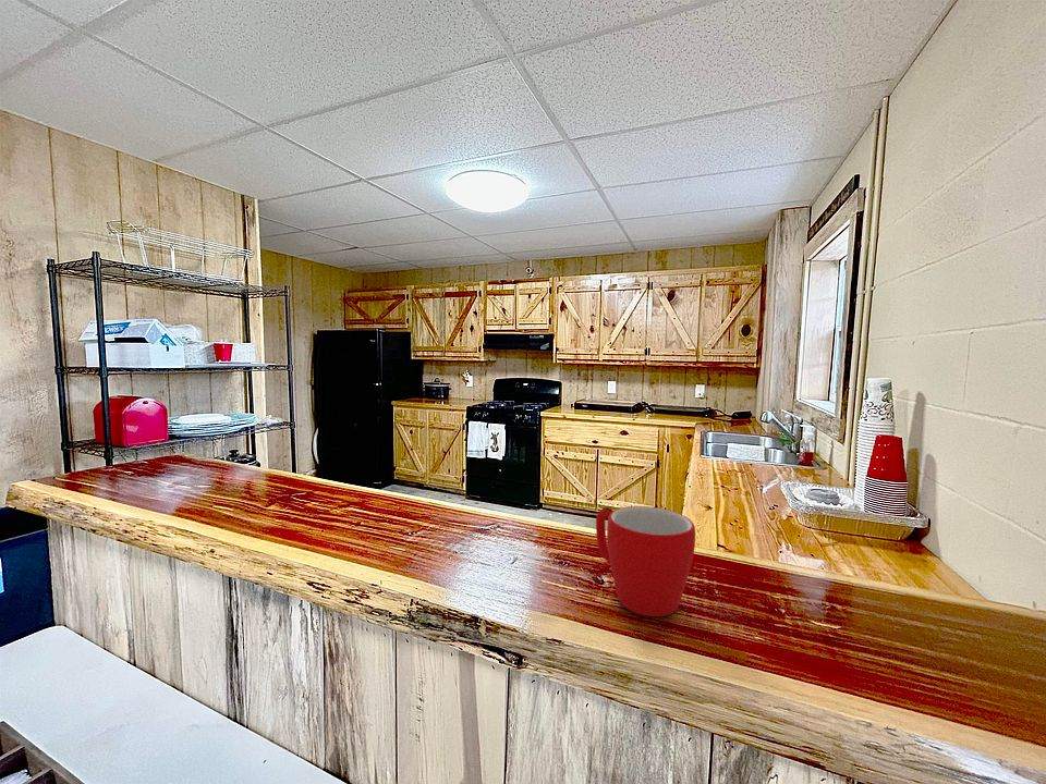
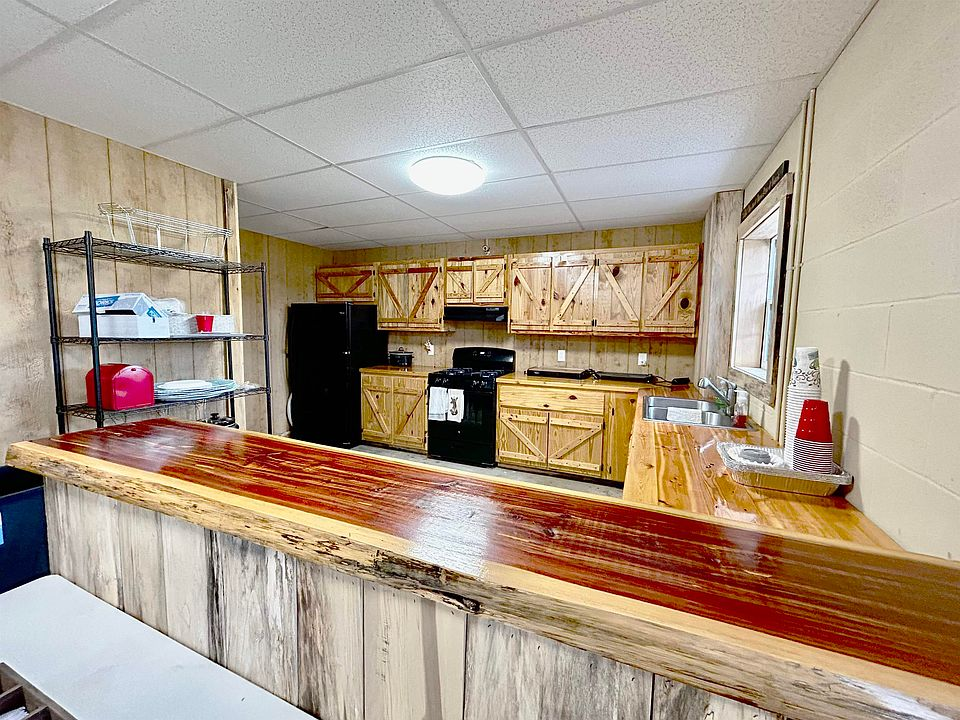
- mug (636, 554)
